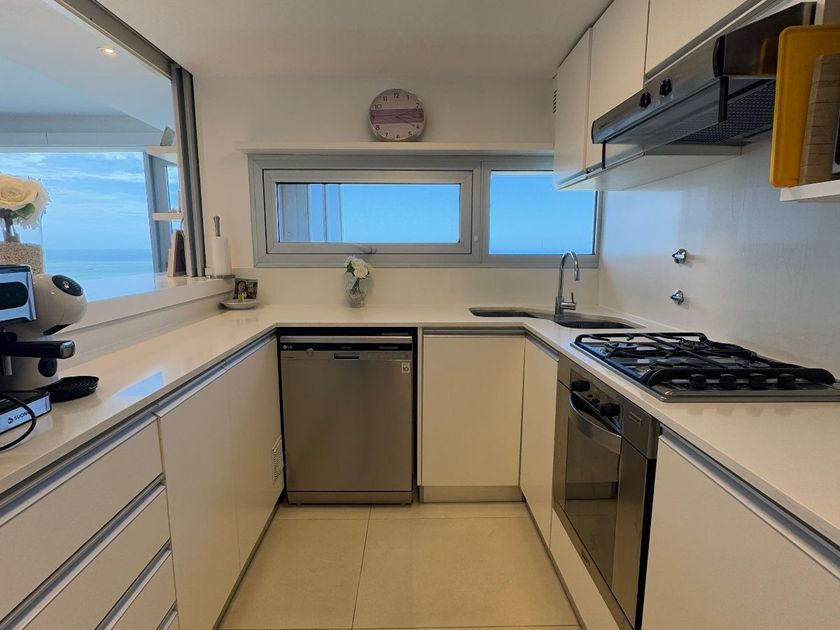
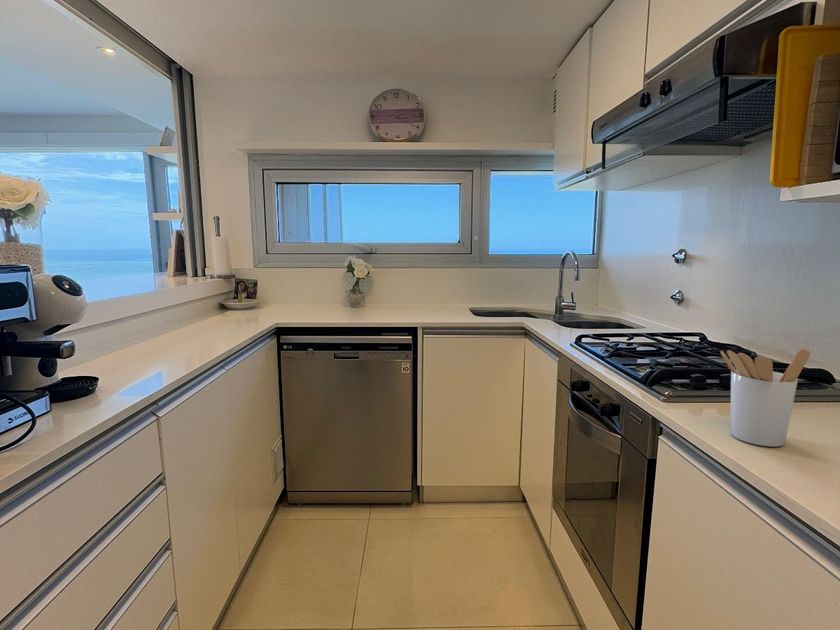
+ utensil holder (756, 393)
